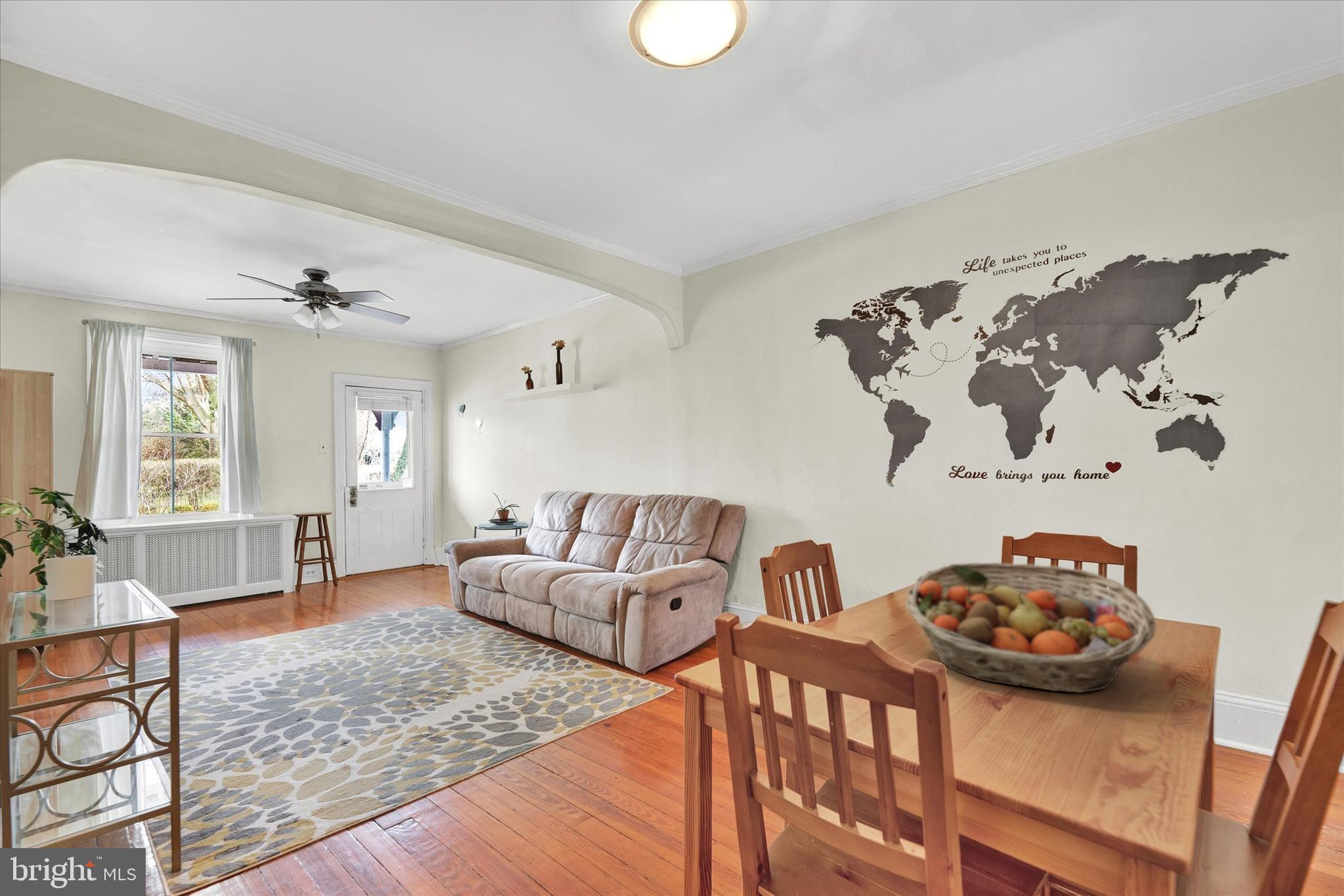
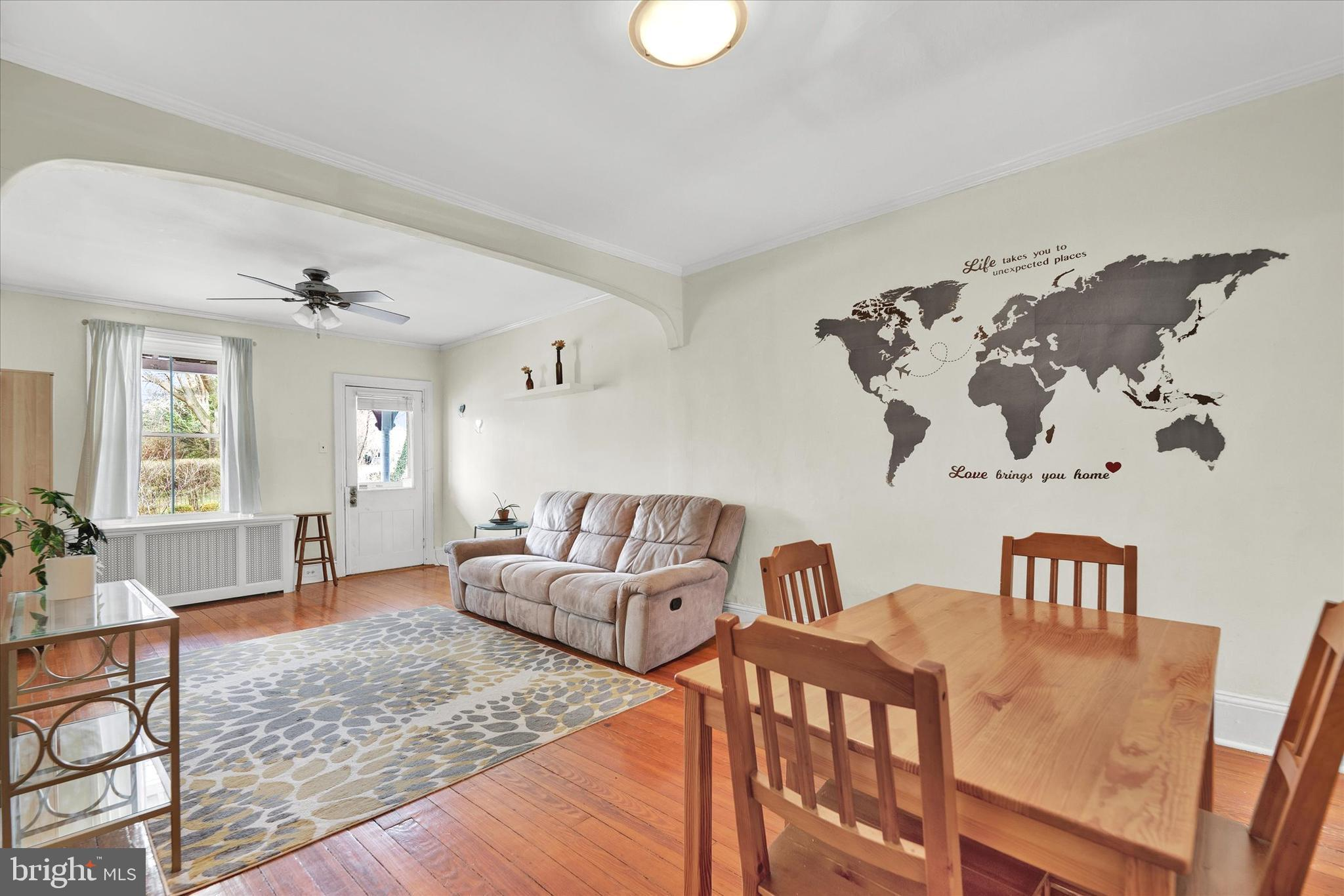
- fruit basket (1019, 621)
